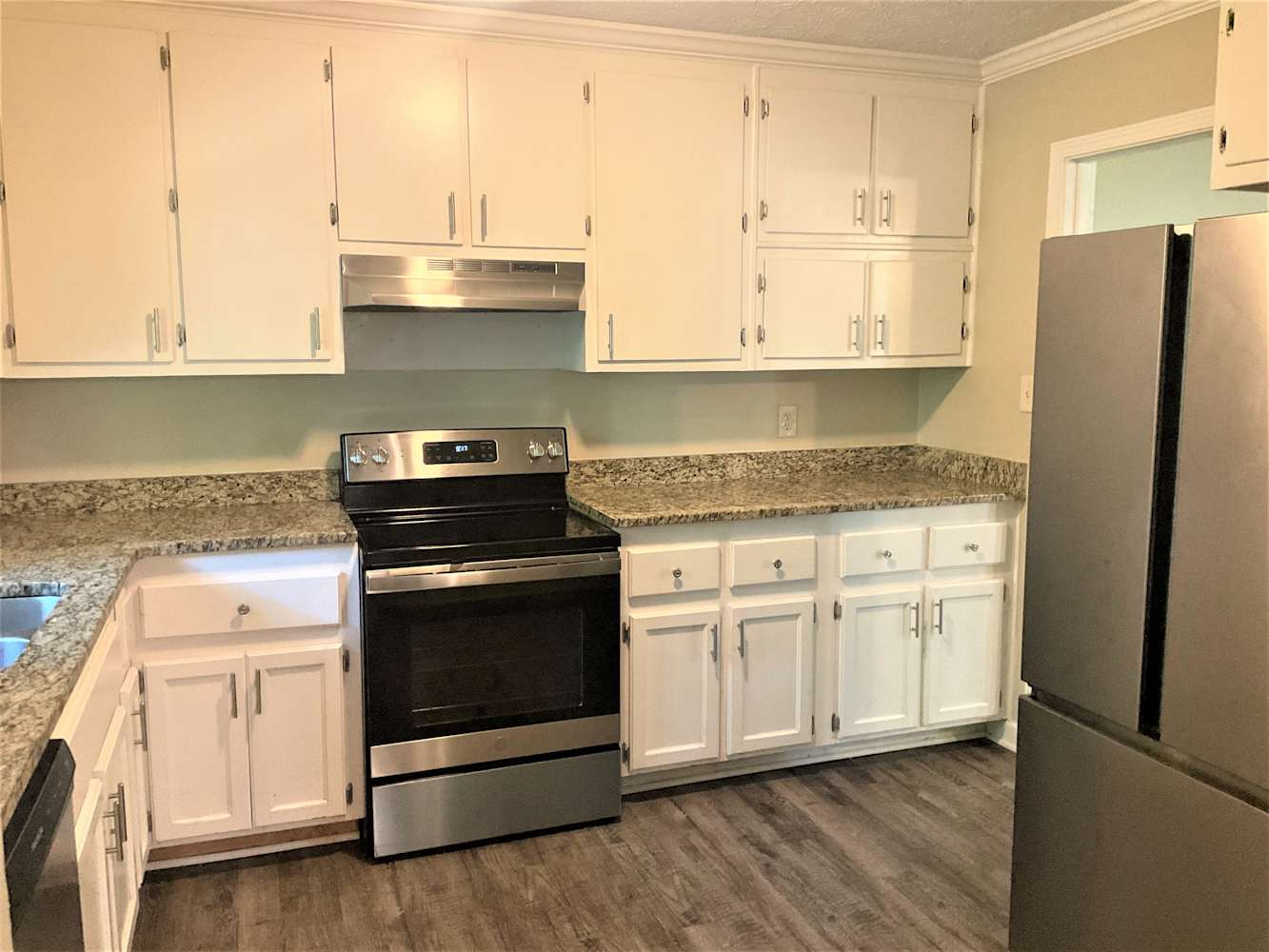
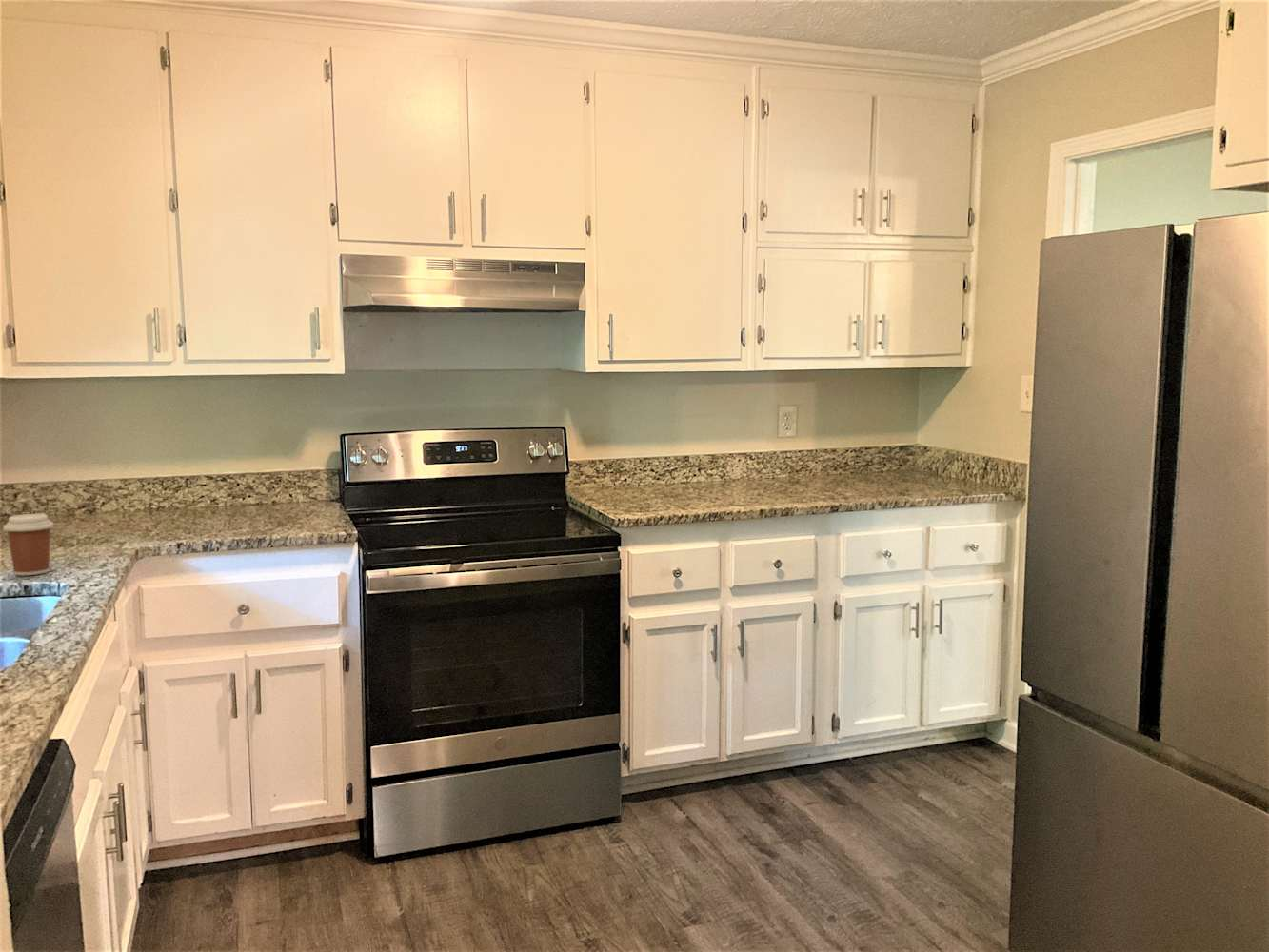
+ coffee cup (30, 544)
